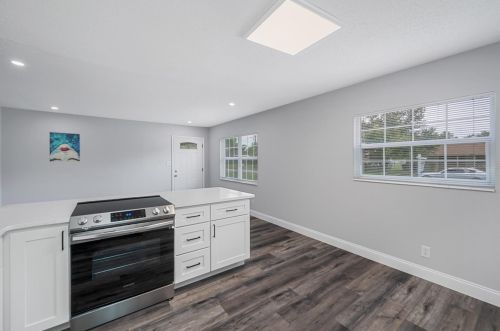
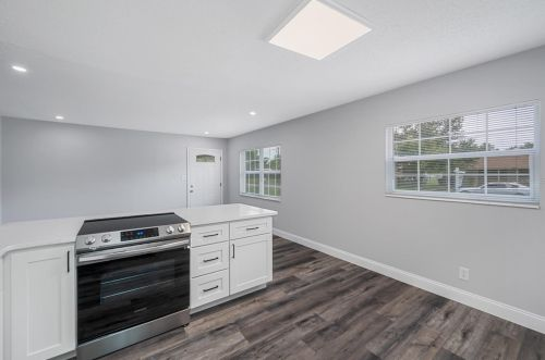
- wall art (65, 147)
